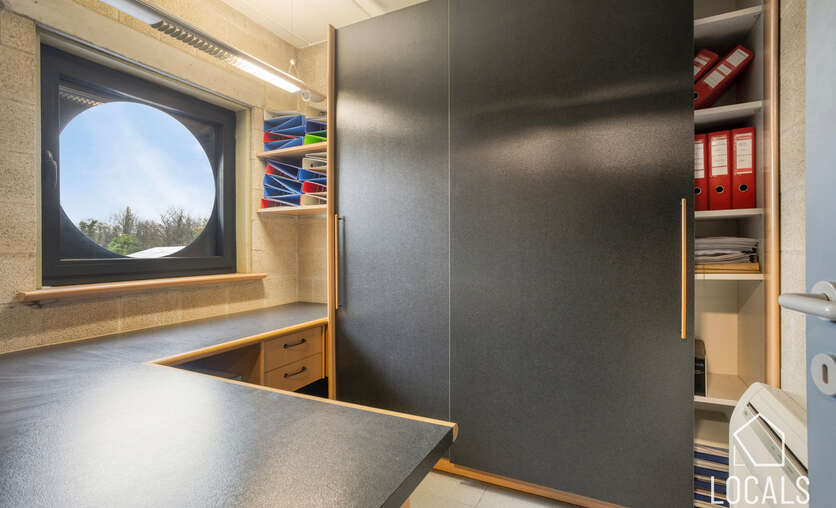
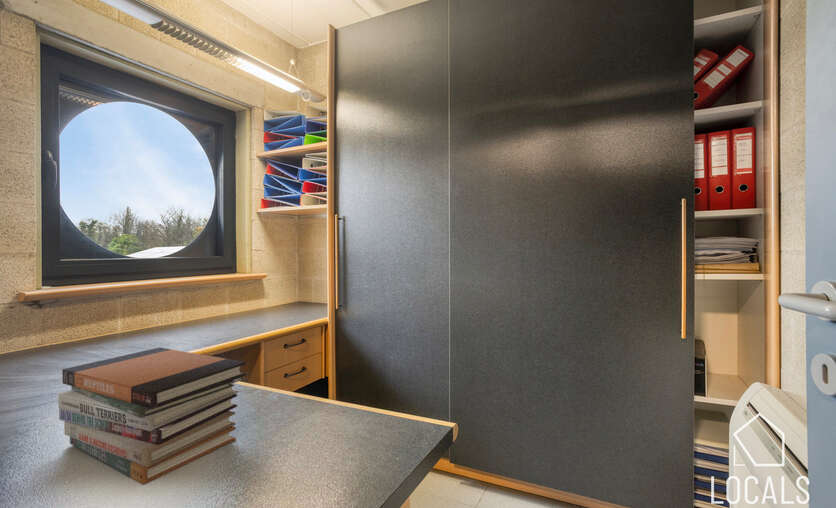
+ book stack (154, 403)
